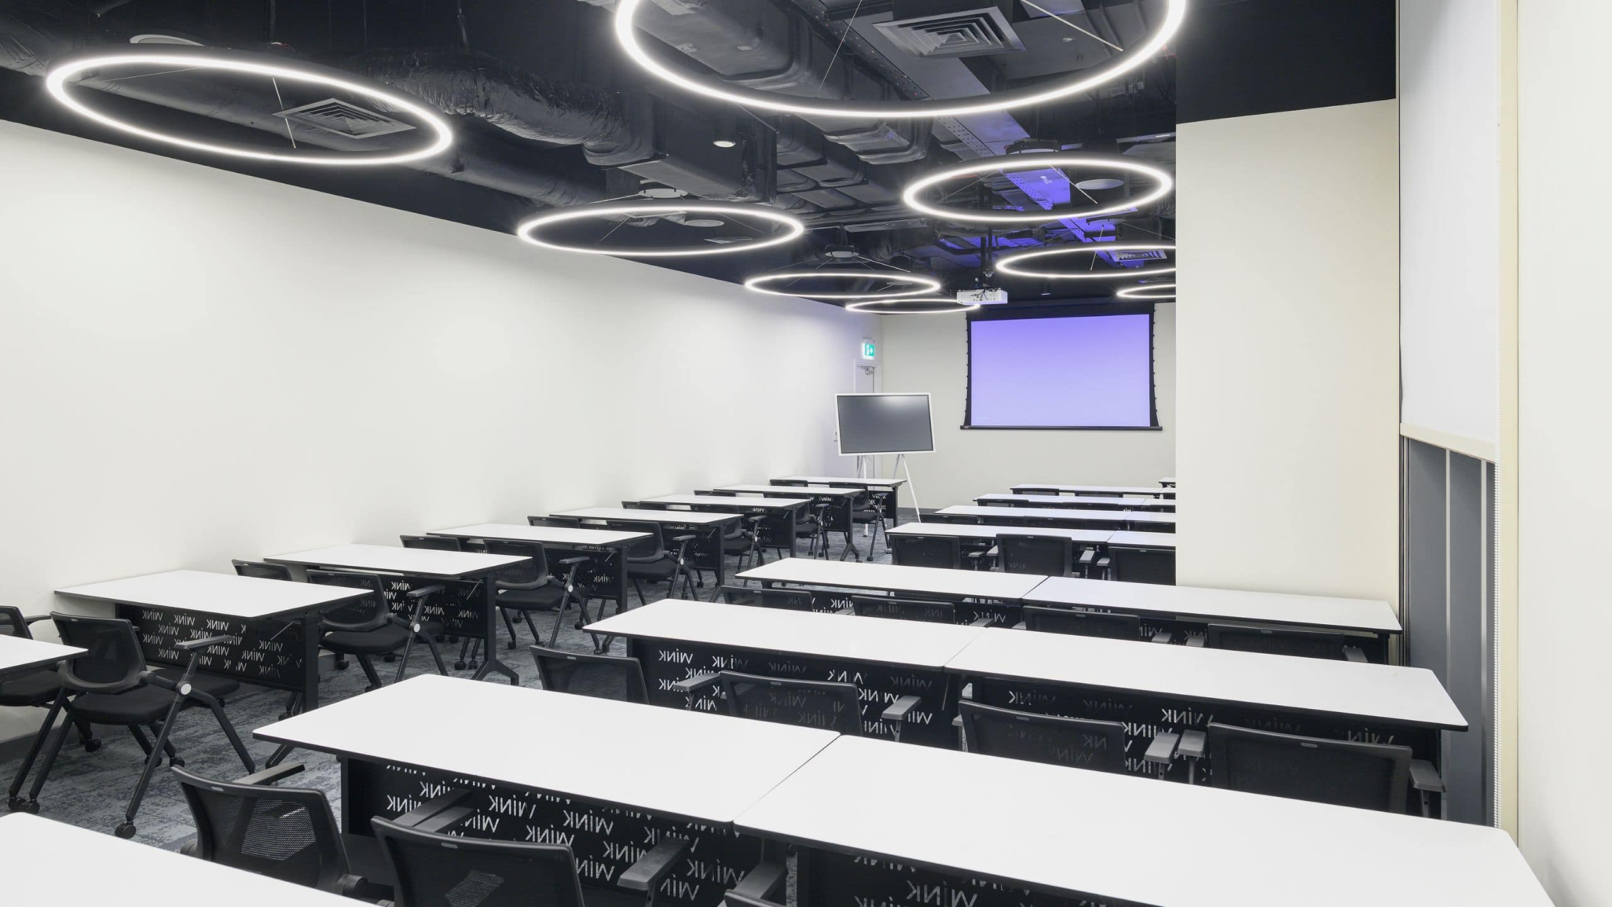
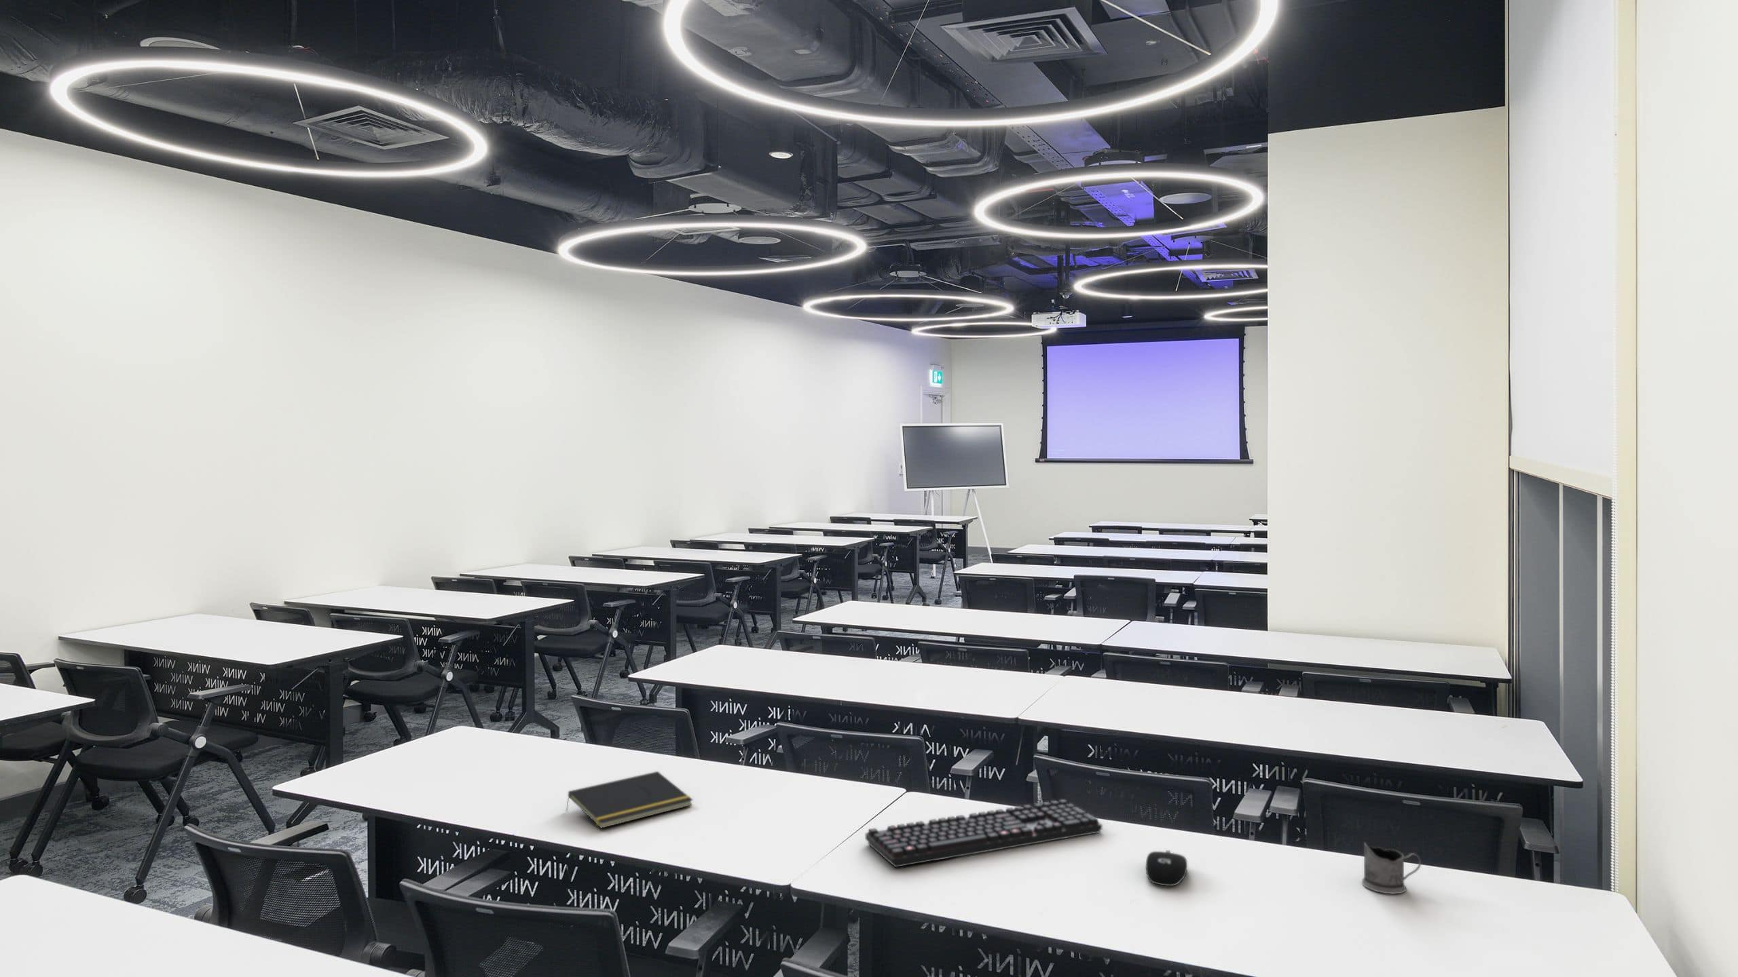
+ keyboard (985, 830)
+ computer mouse (1166, 865)
+ tea glass holder (1391, 866)
+ notepad (630, 798)
